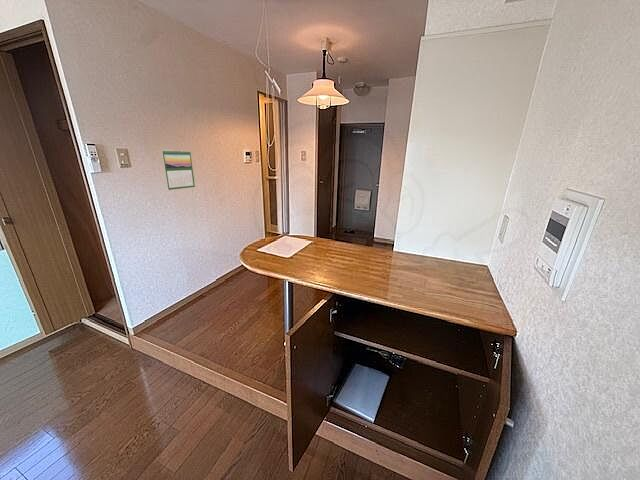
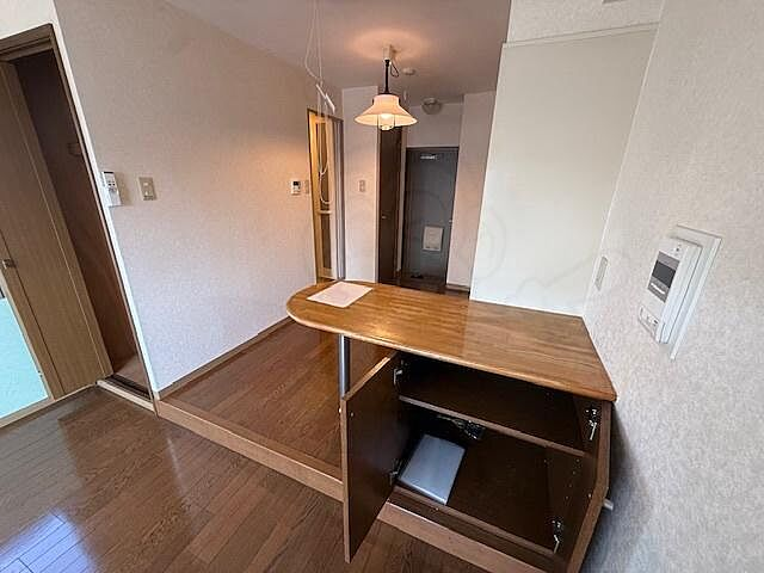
- calendar (179, 169)
